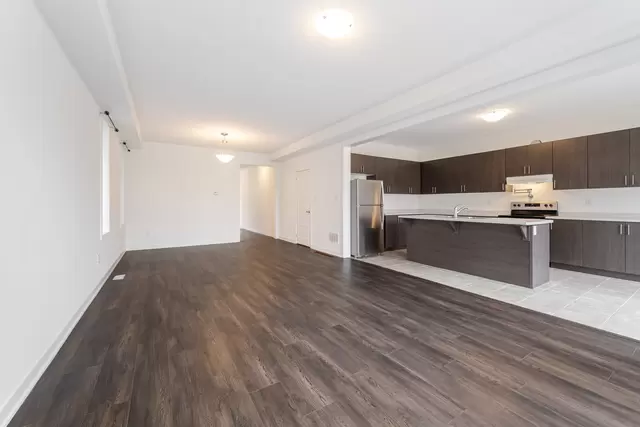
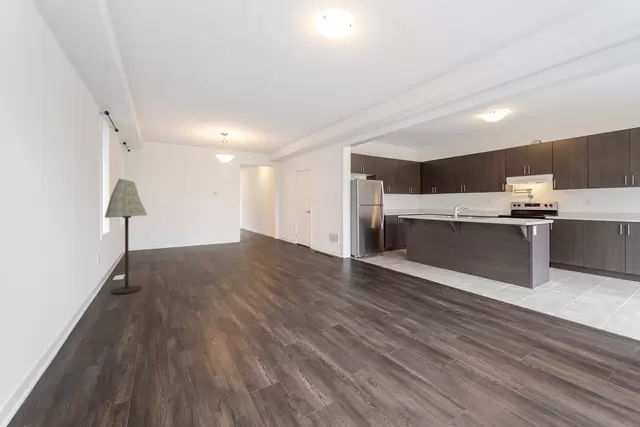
+ floor lamp (126, 235)
